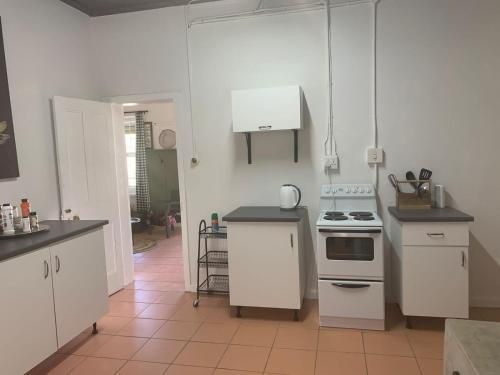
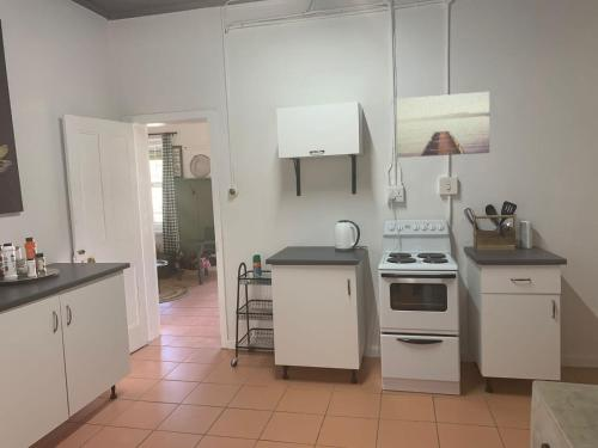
+ wall art (441, 125)
